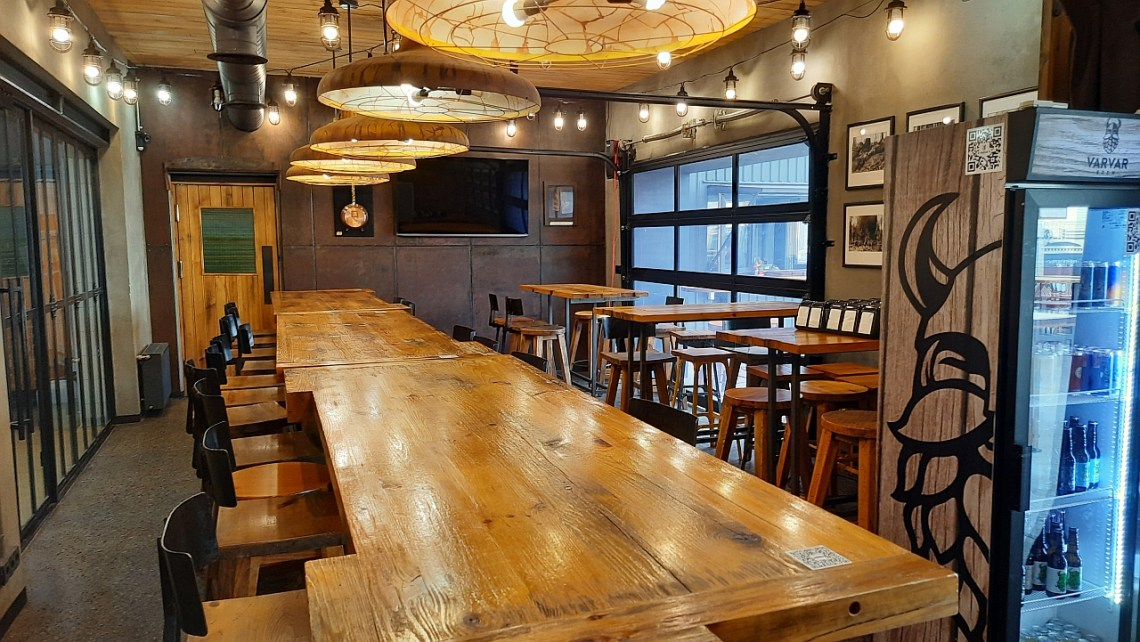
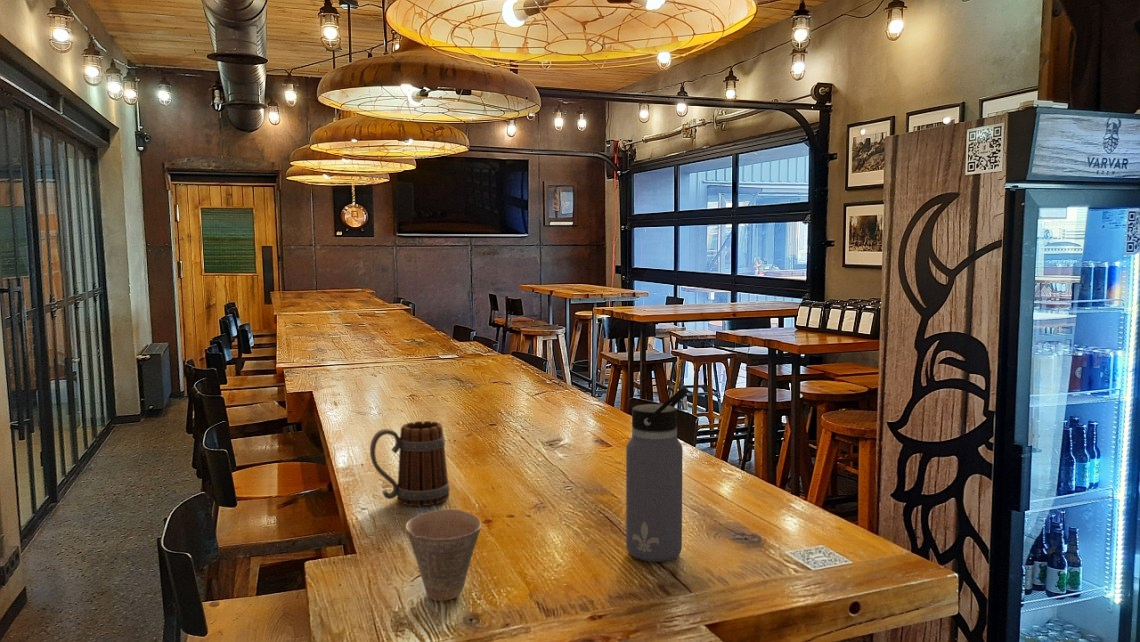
+ water bottle (656, 470)
+ beer mug (410, 463)
+ cup (444, 558)
